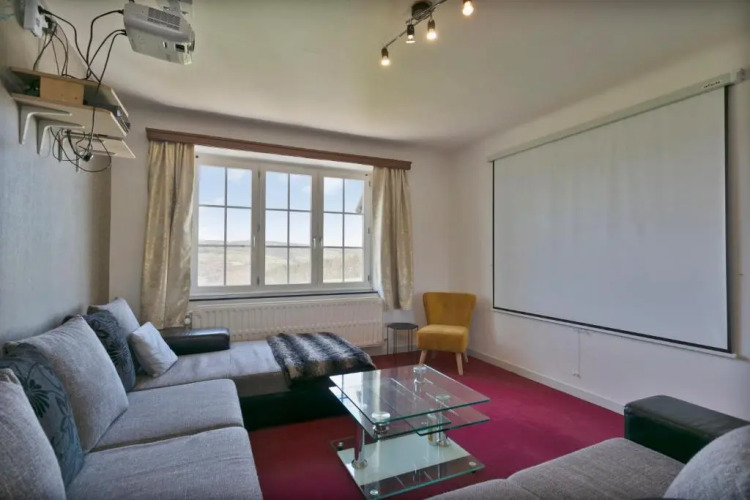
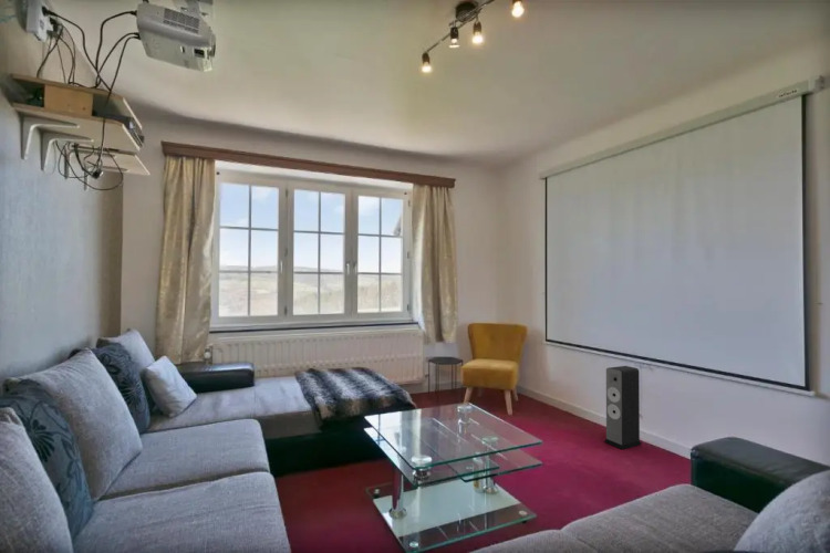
+ speaker (622, 405)
